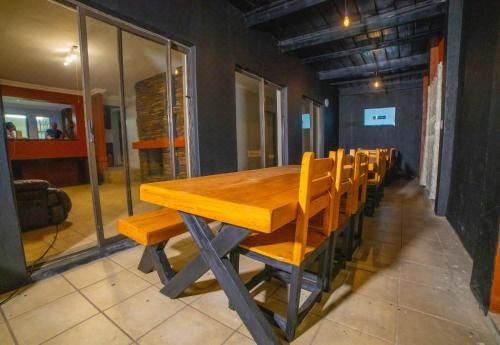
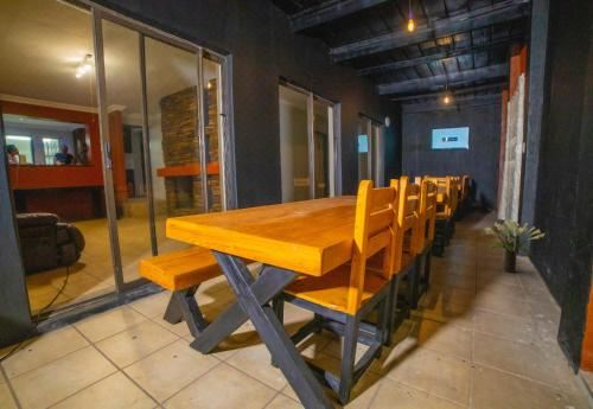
+ potted plant (511, 245)
